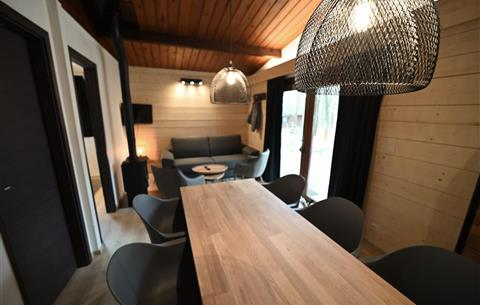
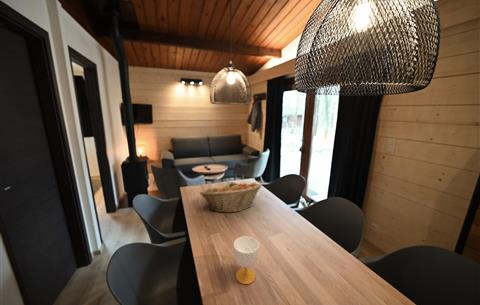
+ fruit basket (231, 193)
+ cup (245, 260)
